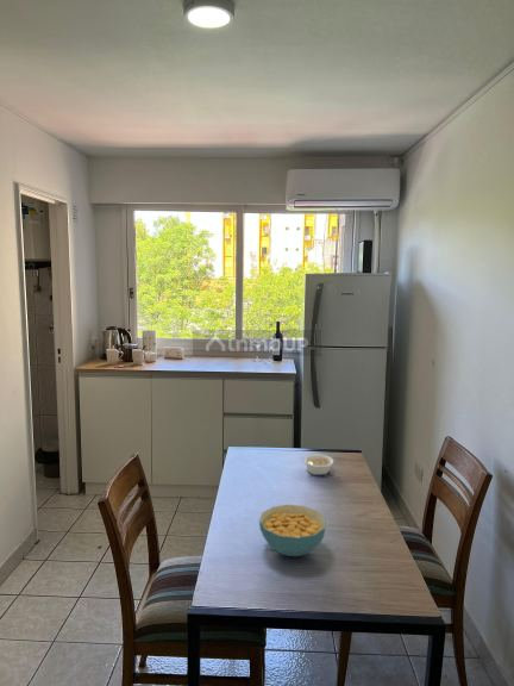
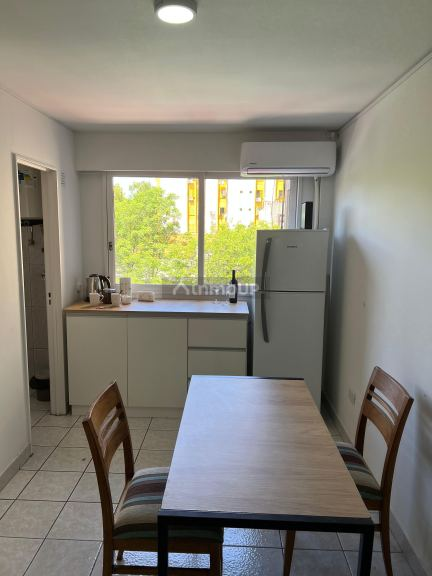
- legume (318, 464)
- cereal bowl (292, 535)
